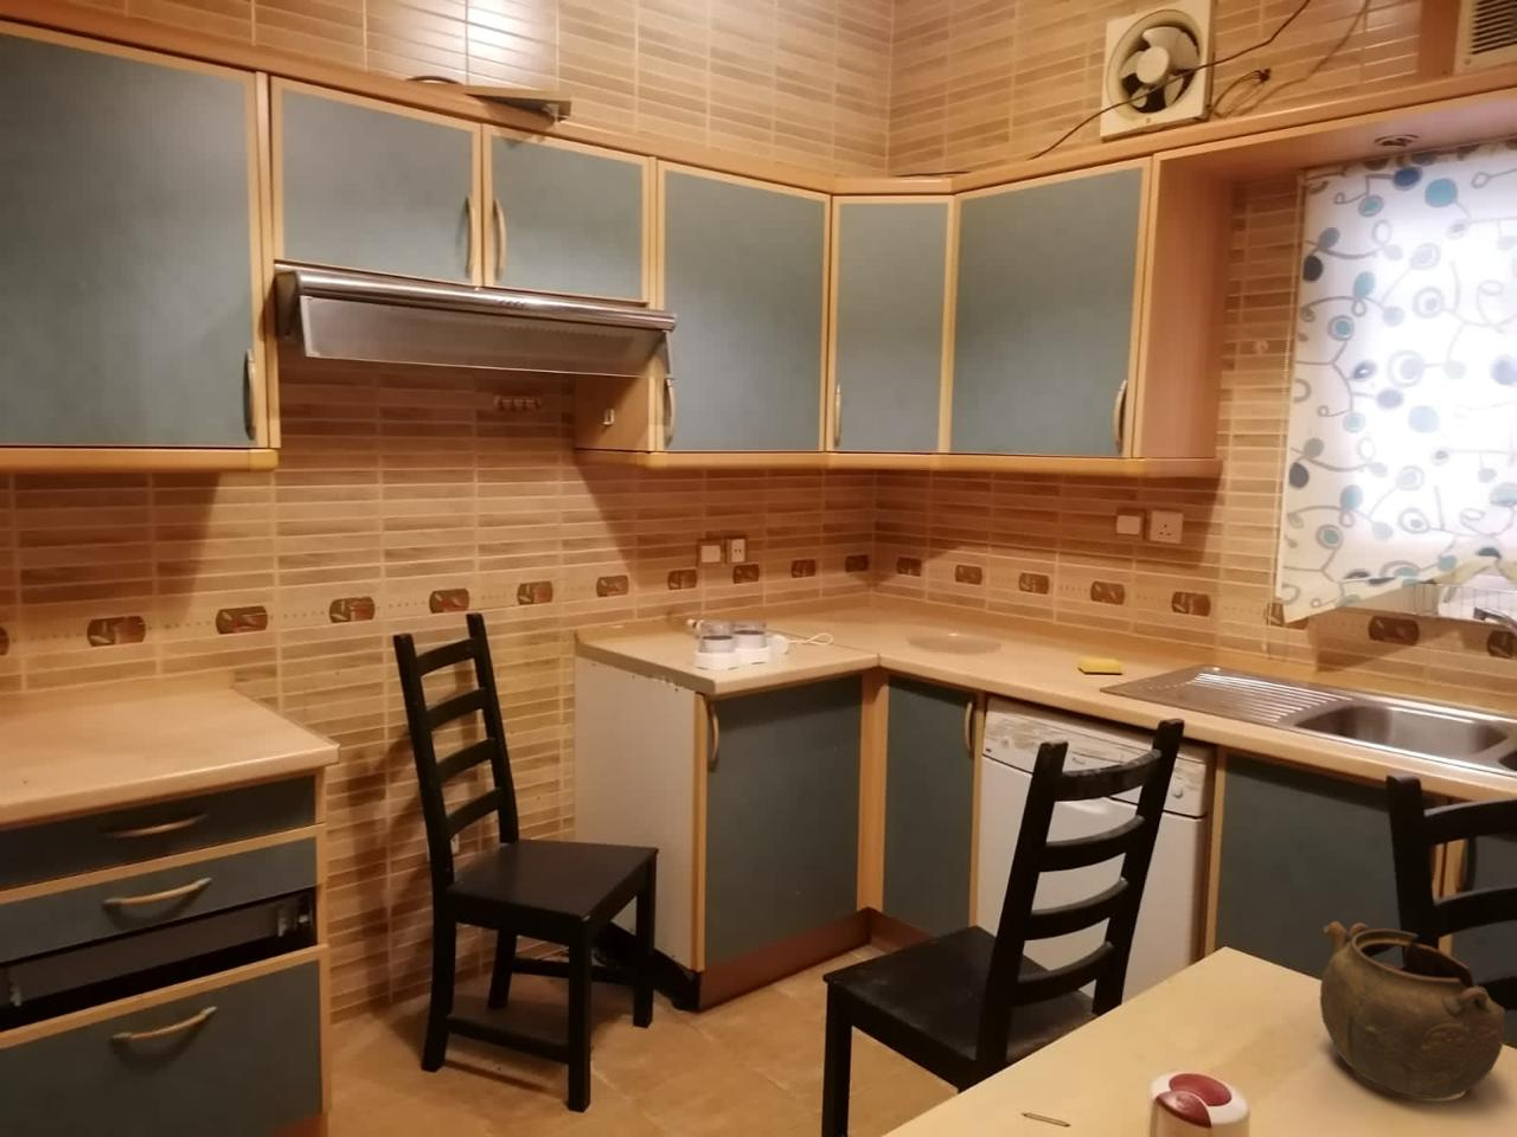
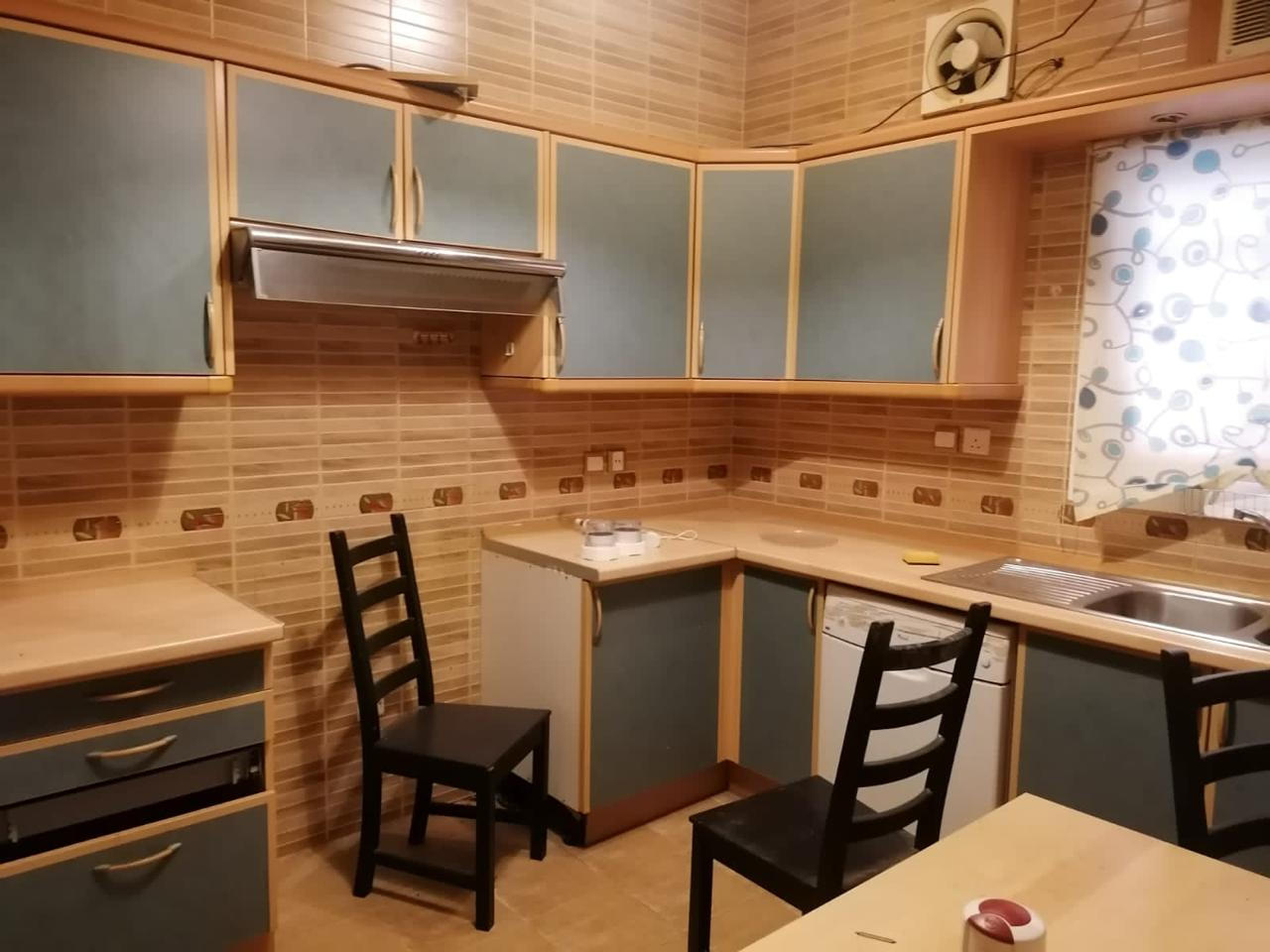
- teapot (1398, 1002)
